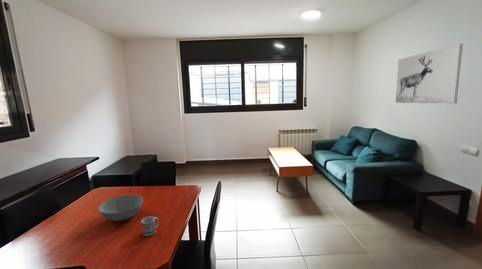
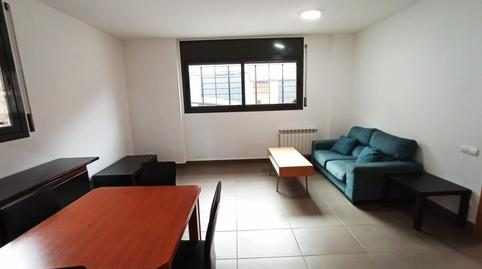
- wall art (423, 78)
- bowl (122, 209)
- cup (150, 224)
